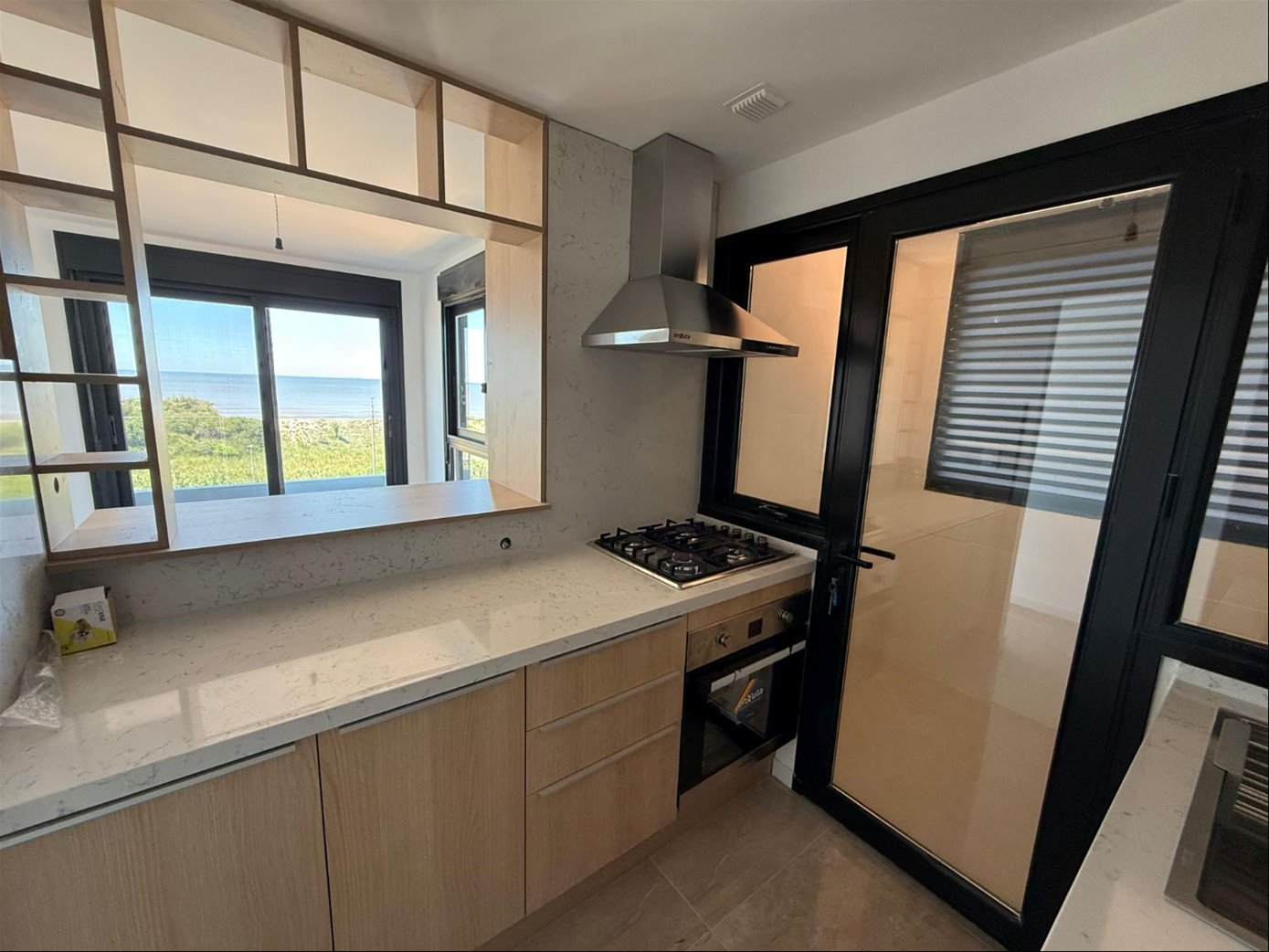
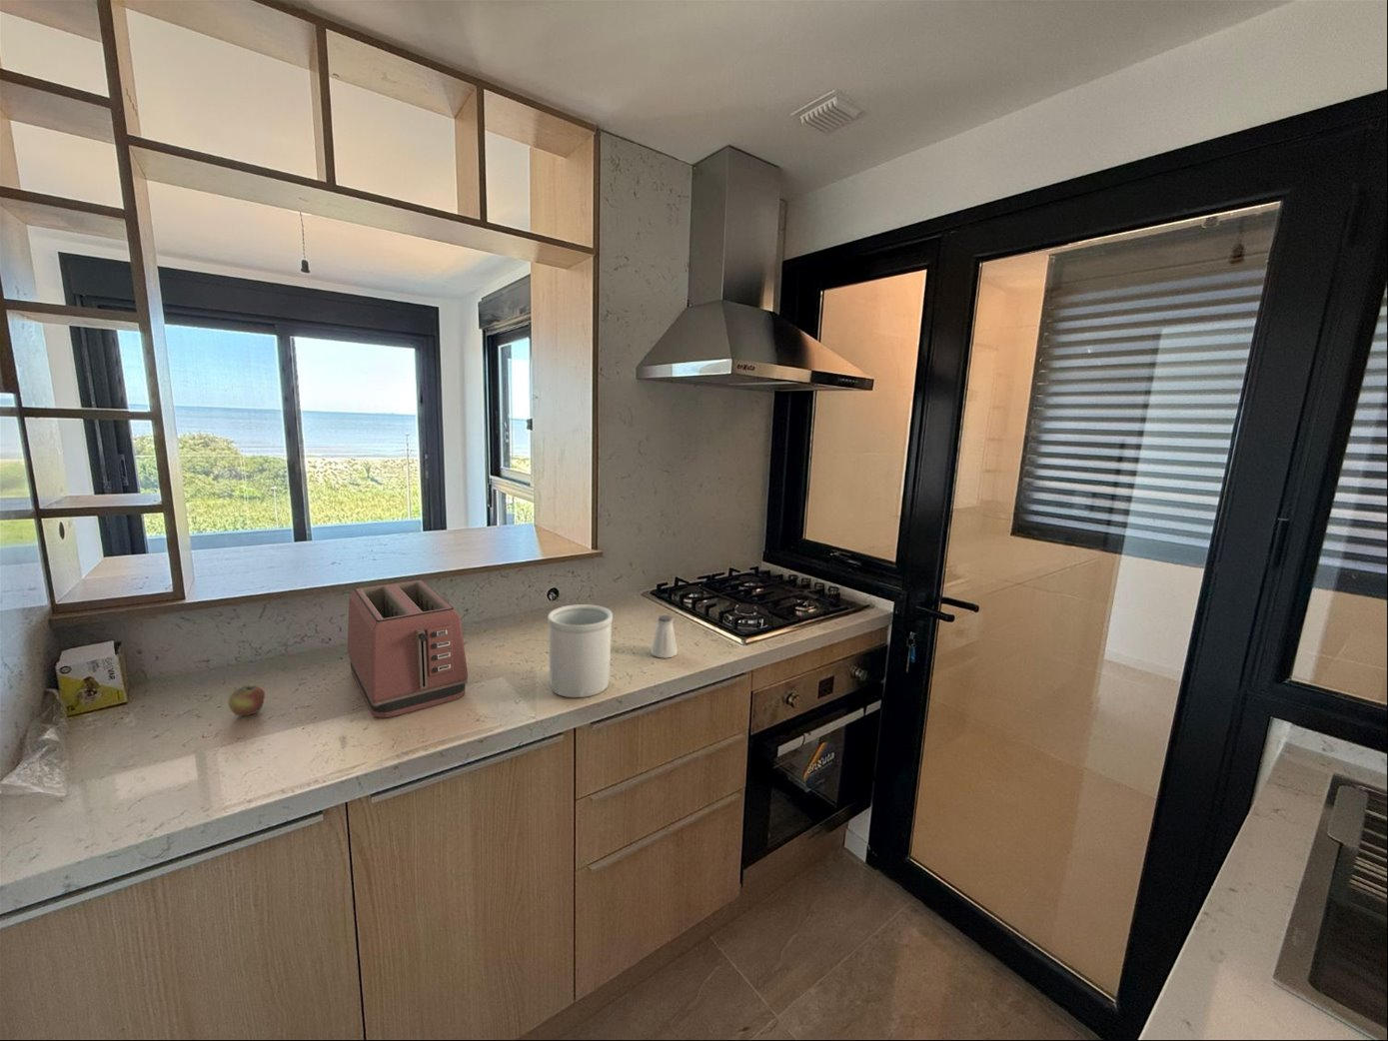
+ toaster (405, 641)
+ apple (247, 700)
+ utensil holder (580, 650)
+ saltshaker (665, 634)
